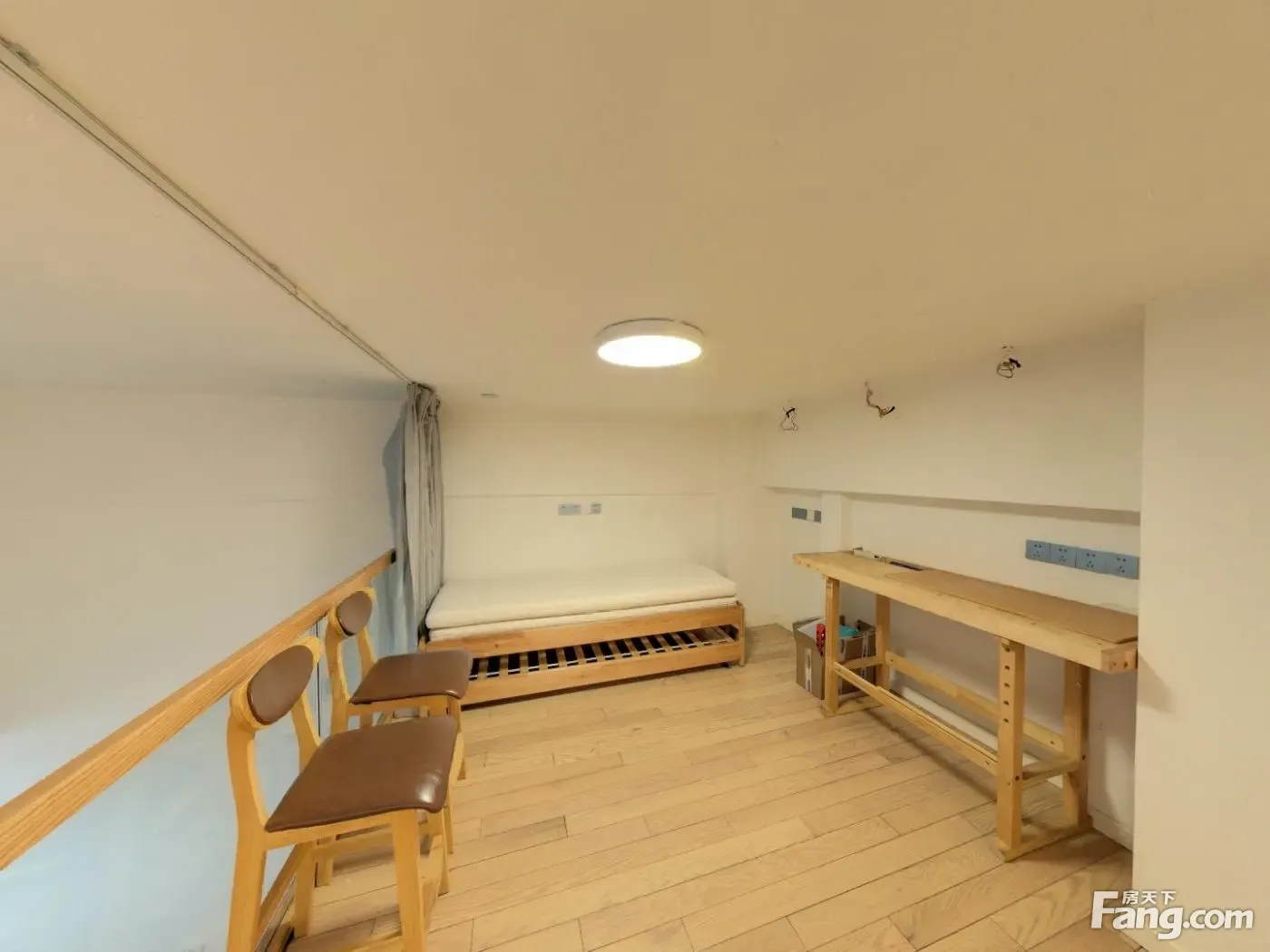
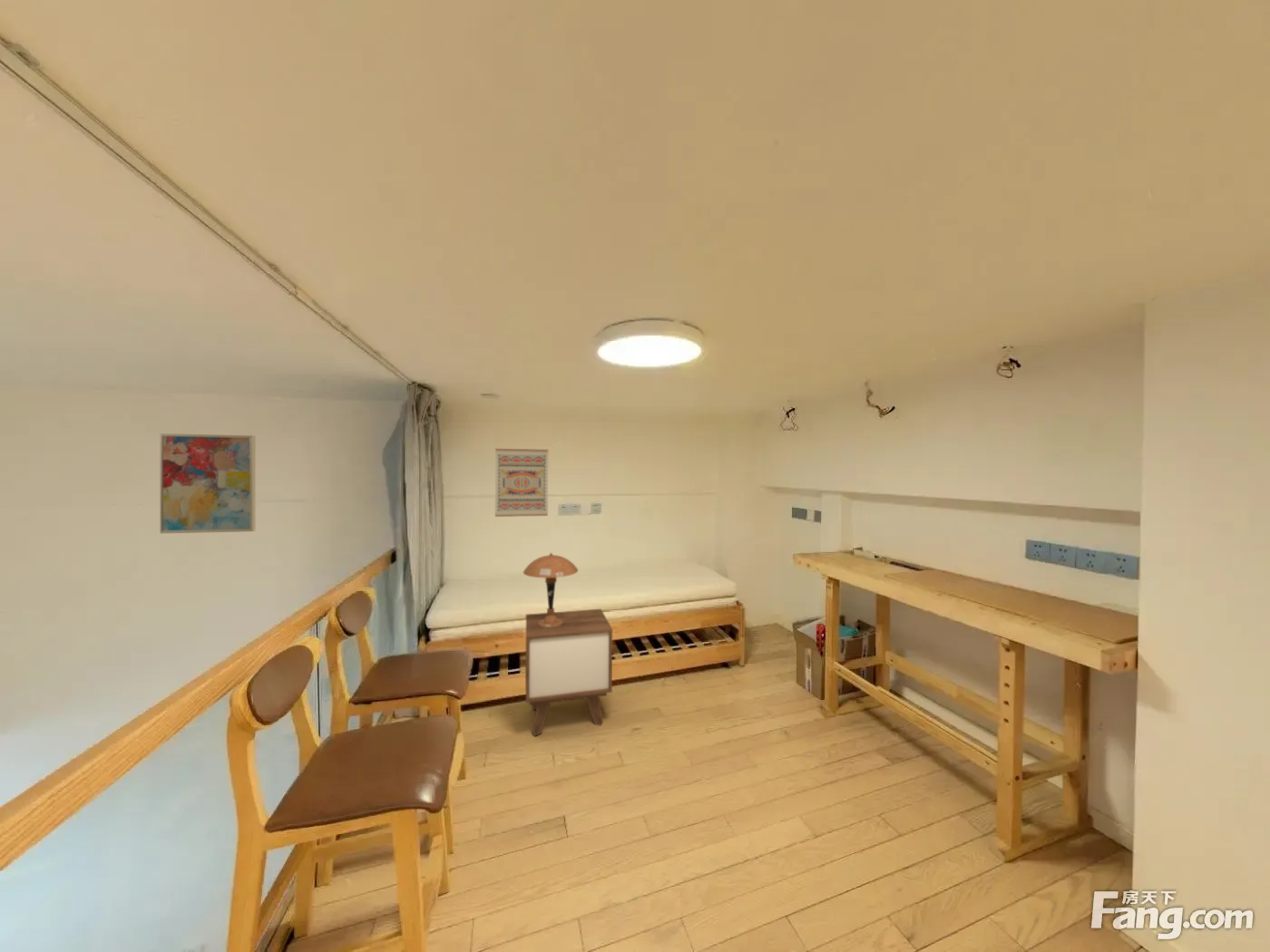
+ table lamp (551, 588)
+ wall art (209, 483)
+ nightstand (566, 667)
+ wall art (522, 482)
